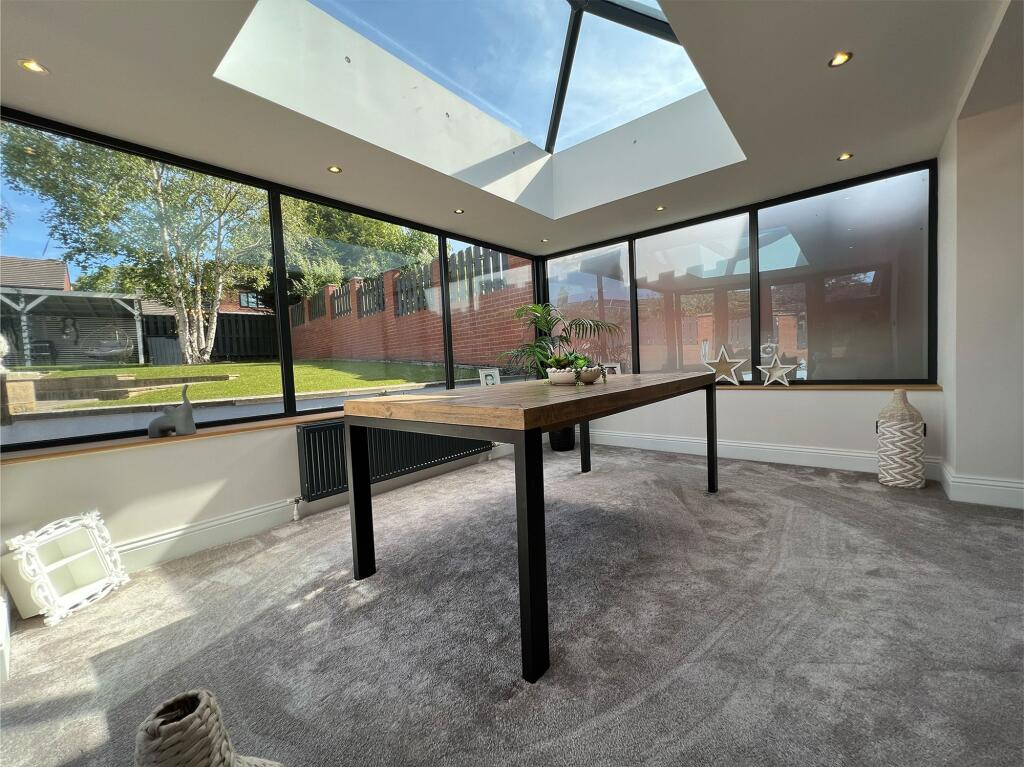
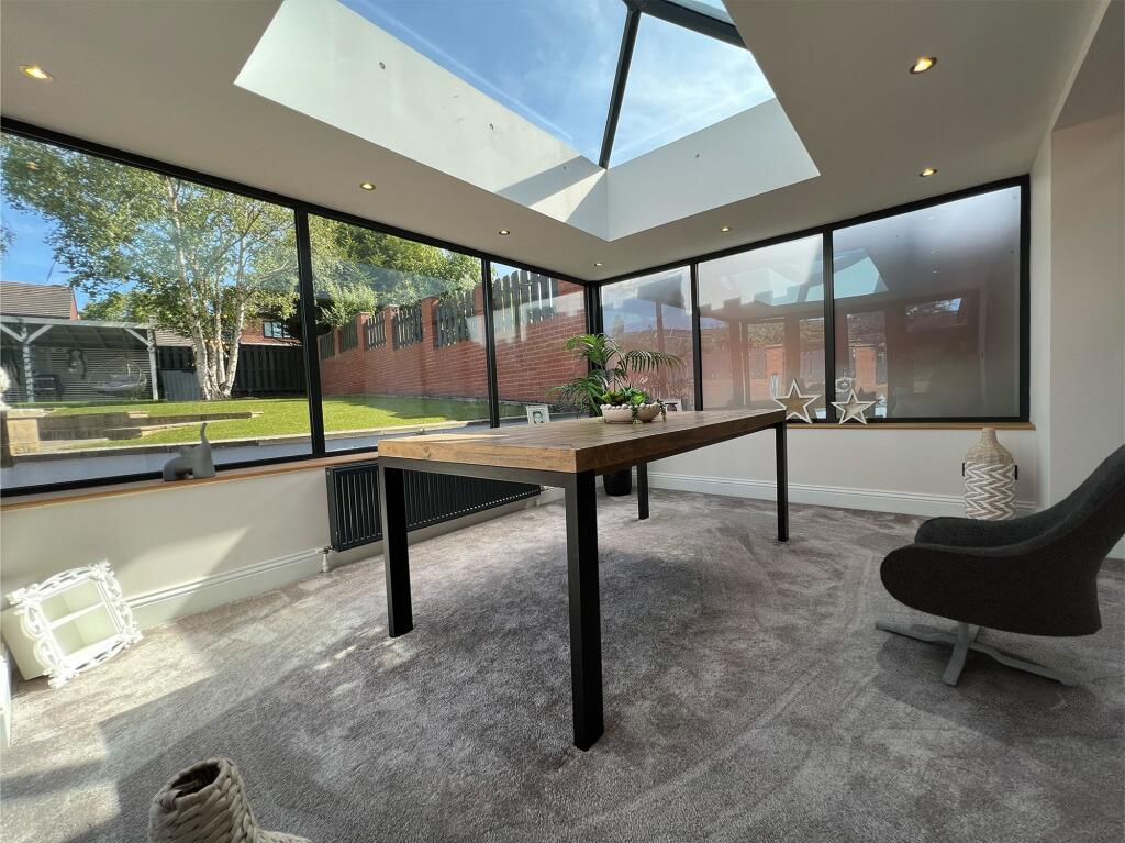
+ armchair (977, 546)
